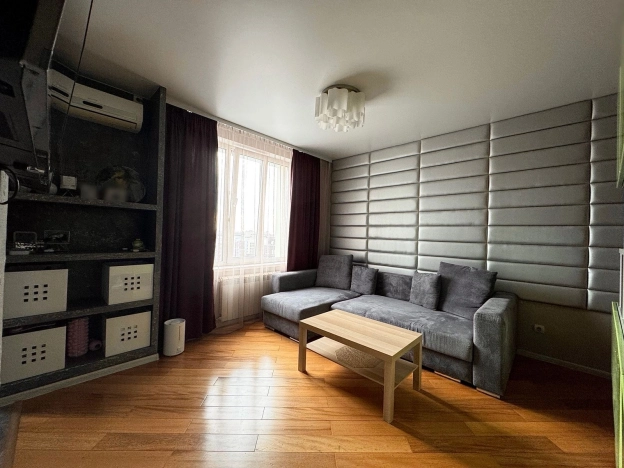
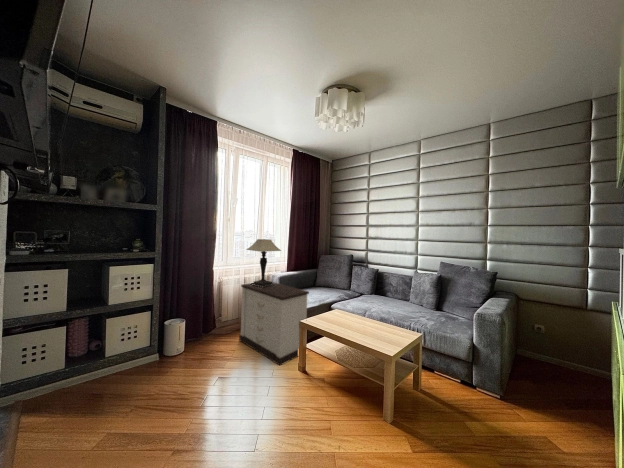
+ nightstand (272, 317)
+ table lamp (263, 261)
